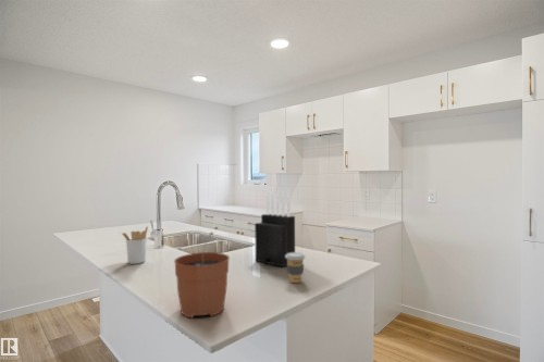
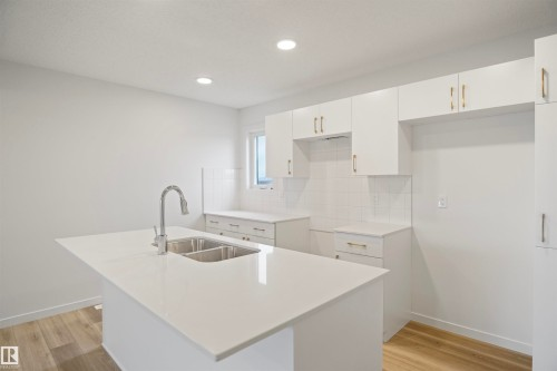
- plant pot (202, 271)
- knife block (273, 227)
- utensil holder (137, 245)
- coffee cup (295, 267)
